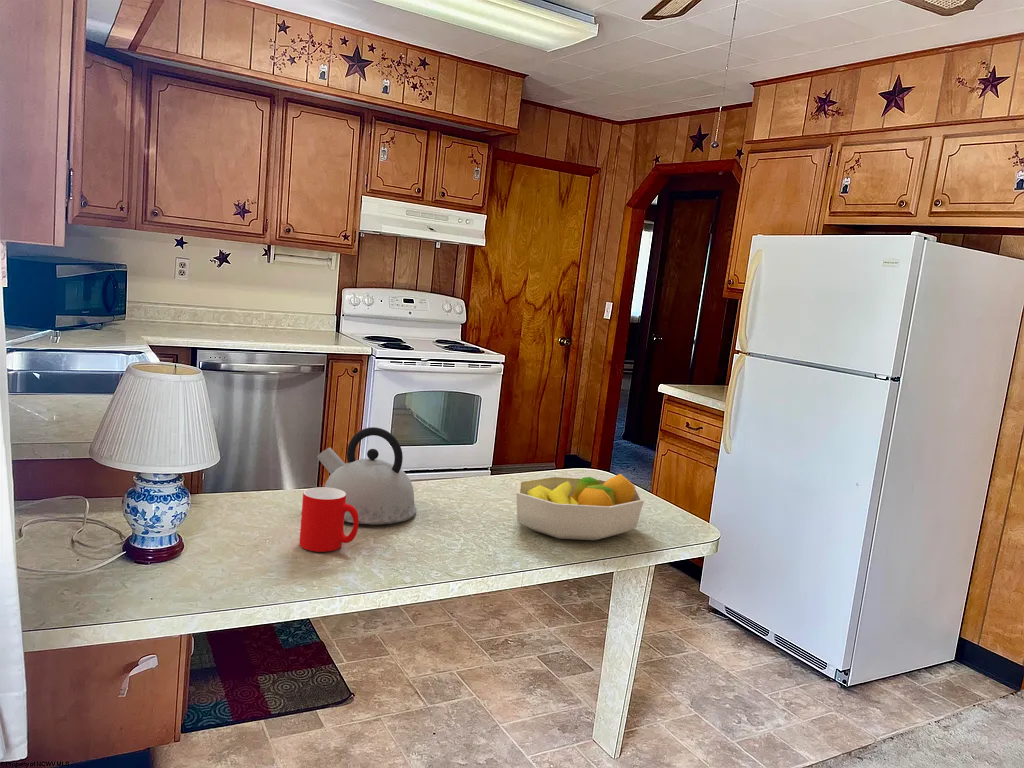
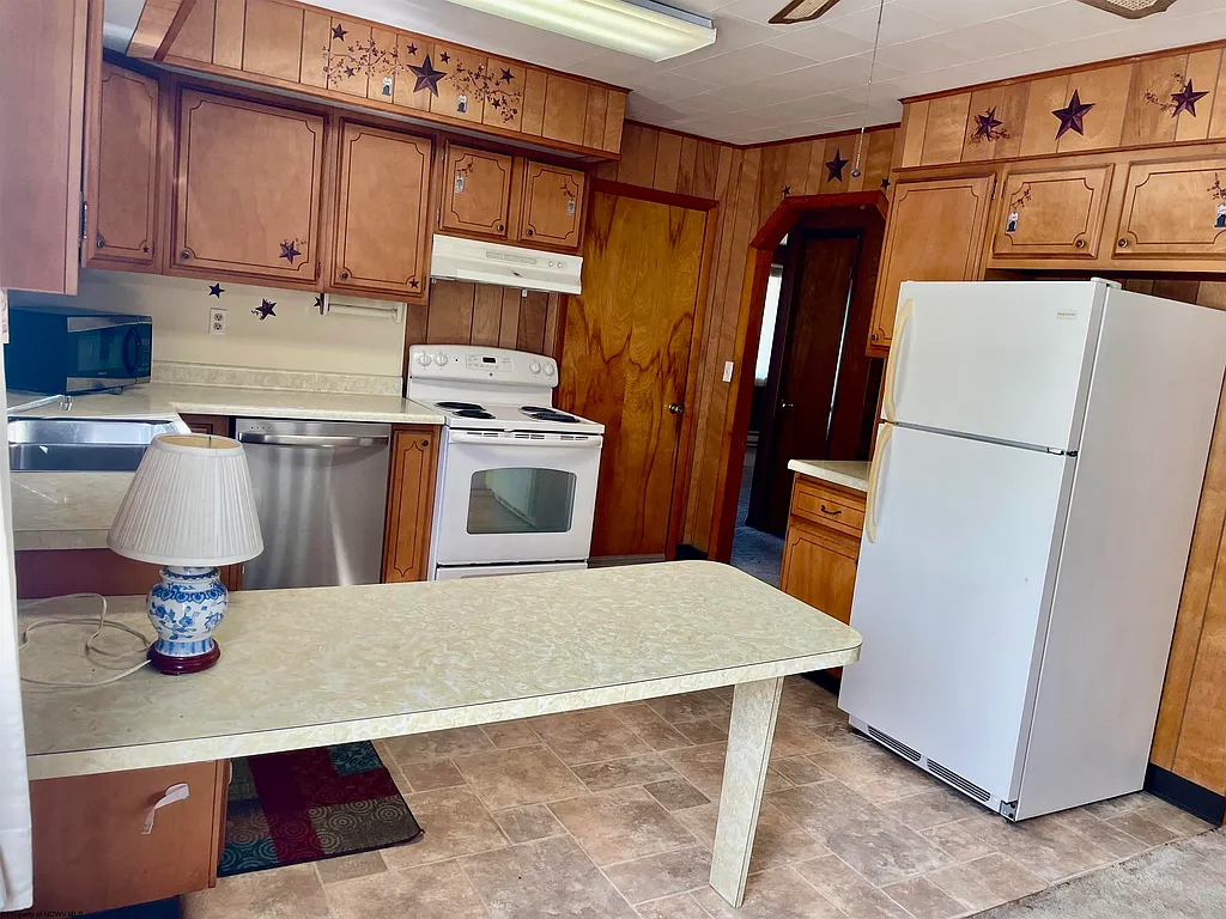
- kettle (367, 467)
- cup (330, 520)
- fruit bowl (578, 500)
